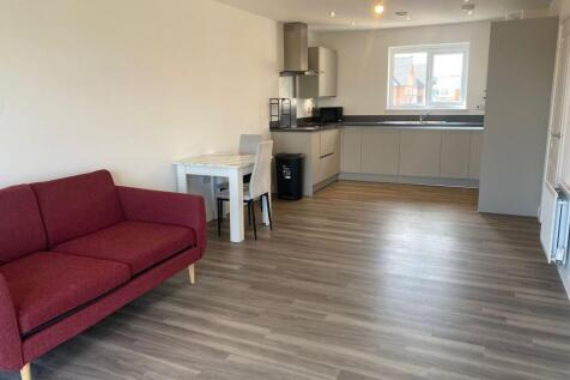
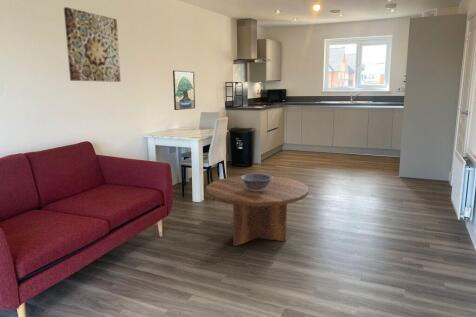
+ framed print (184, 90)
+ decorative bowl (256, 183)
+ wall art (94, 48)
+ coffee table (256, 212)
